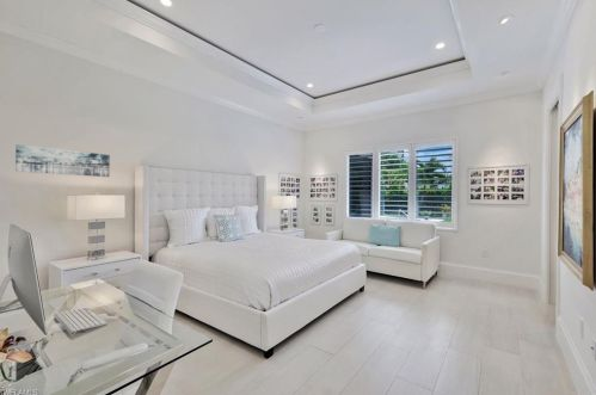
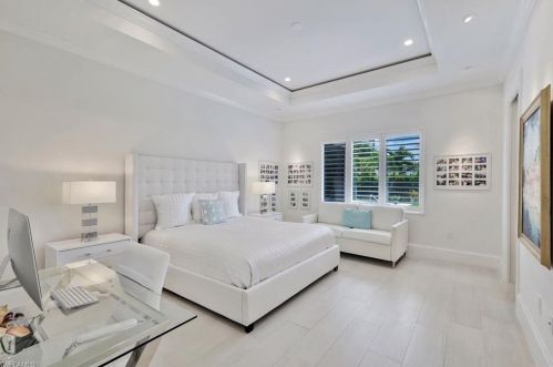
- wall art (67, 162)
